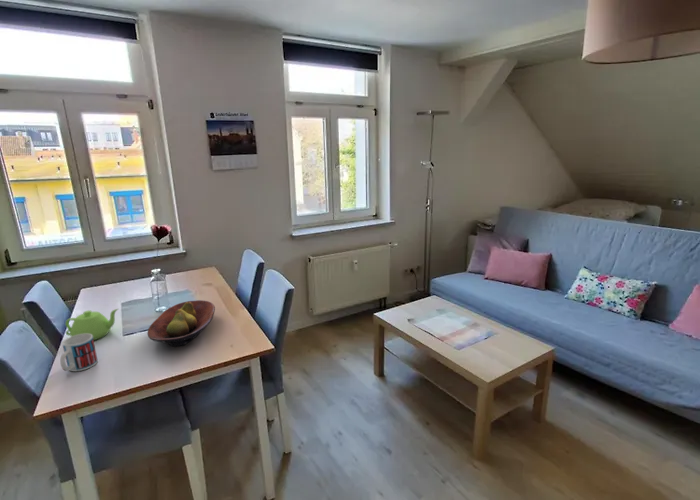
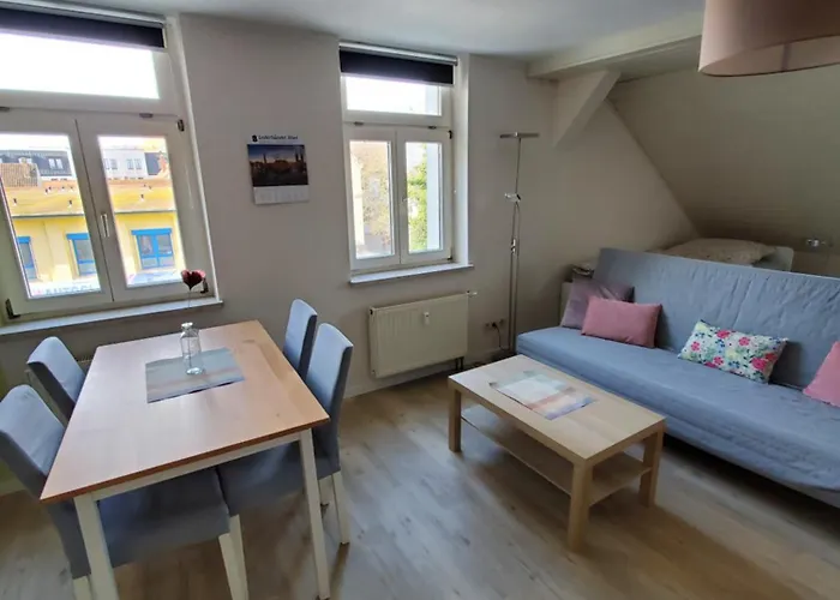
- mug (78, 354)
- teapot (92, 323)
- fruit bowl (183, 319)
